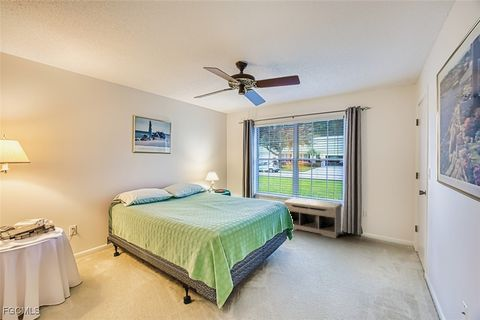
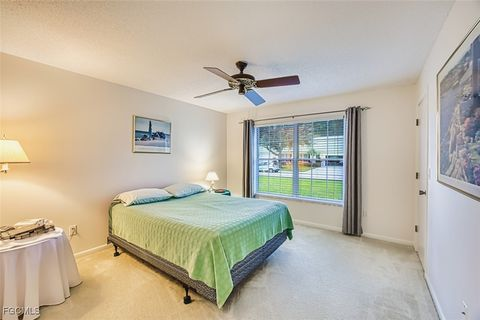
- bench (312, 215)
